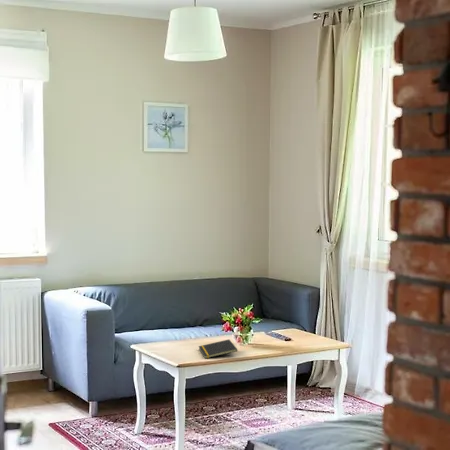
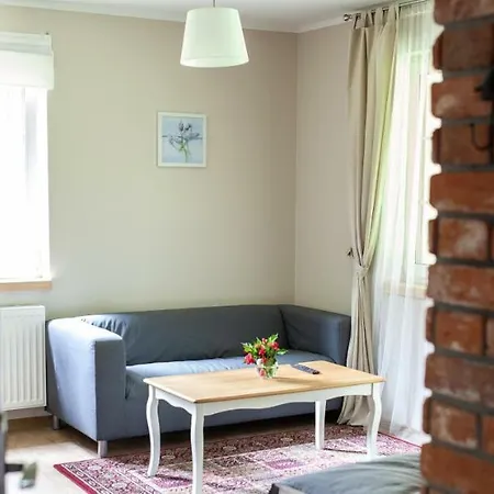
- notepad (217, 348)
